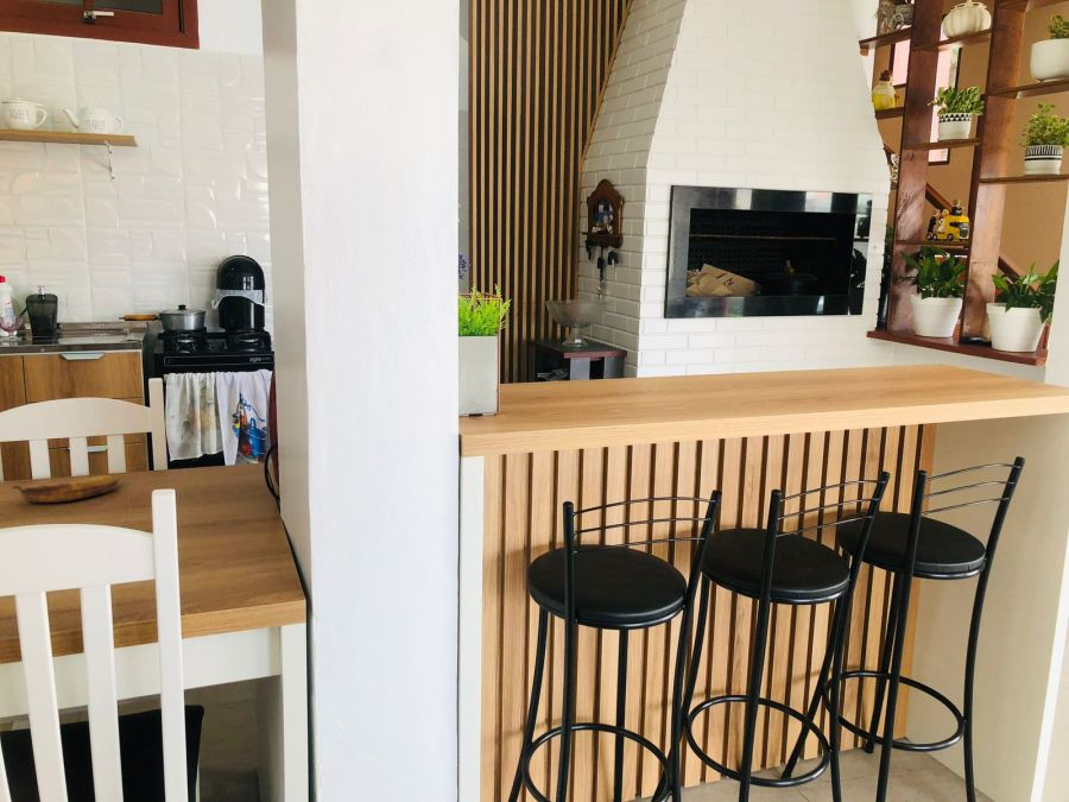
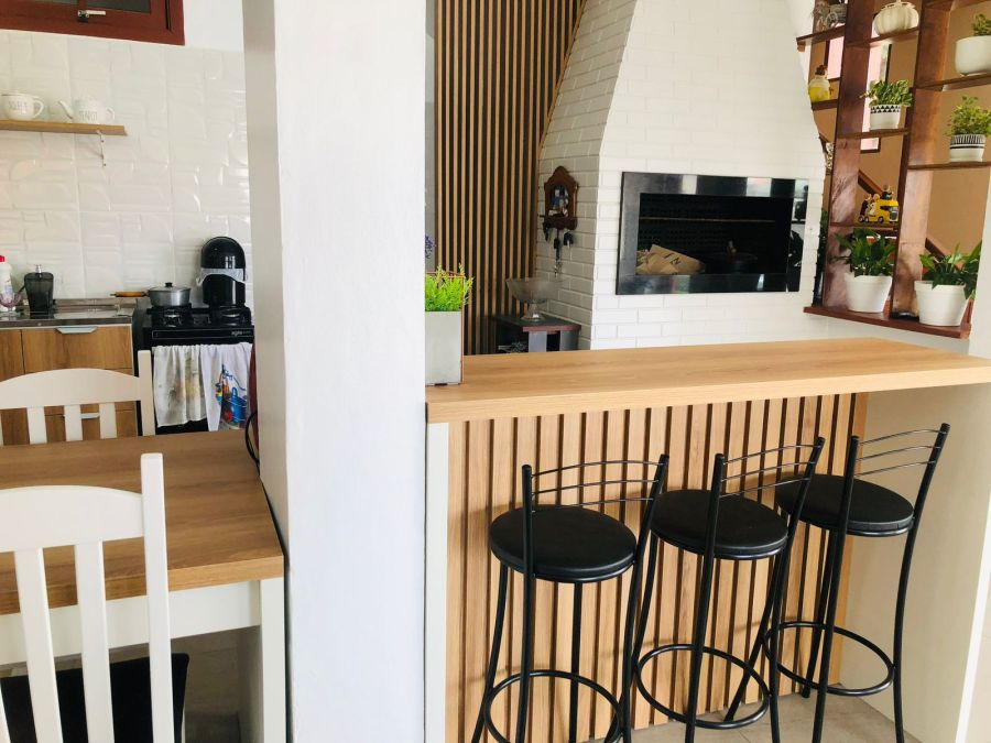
- banana (69, 486)
